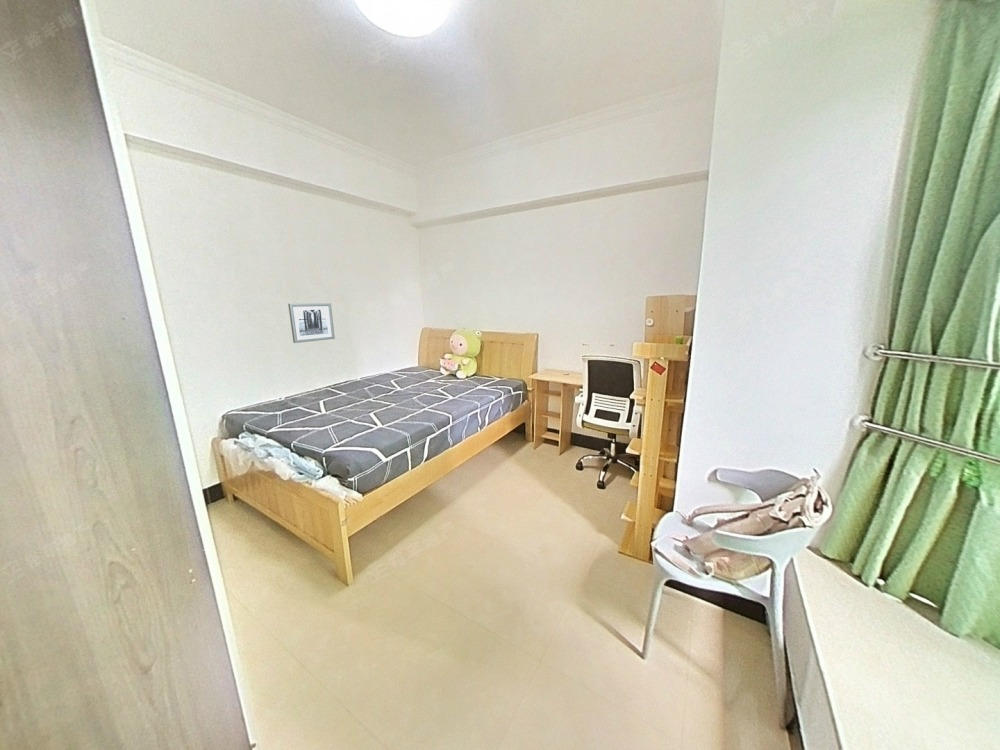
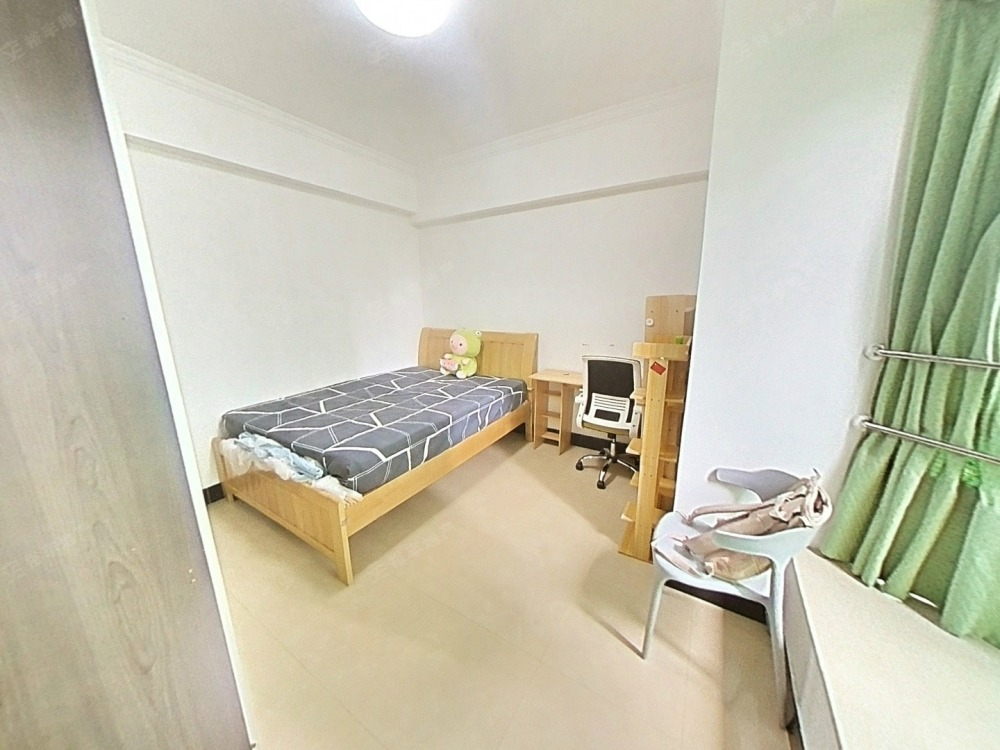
- wall art (312, 322)
